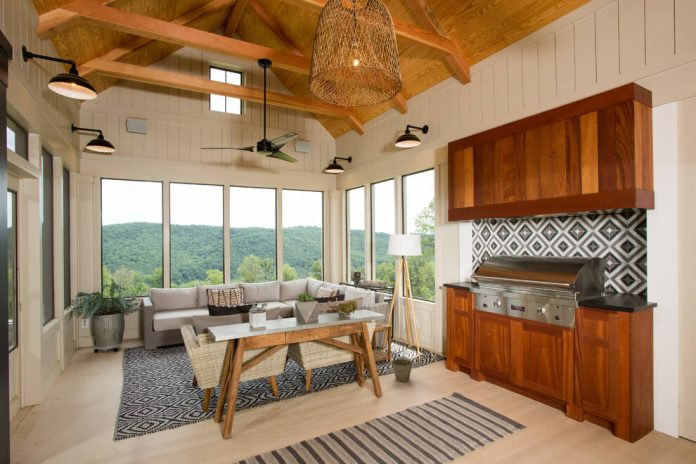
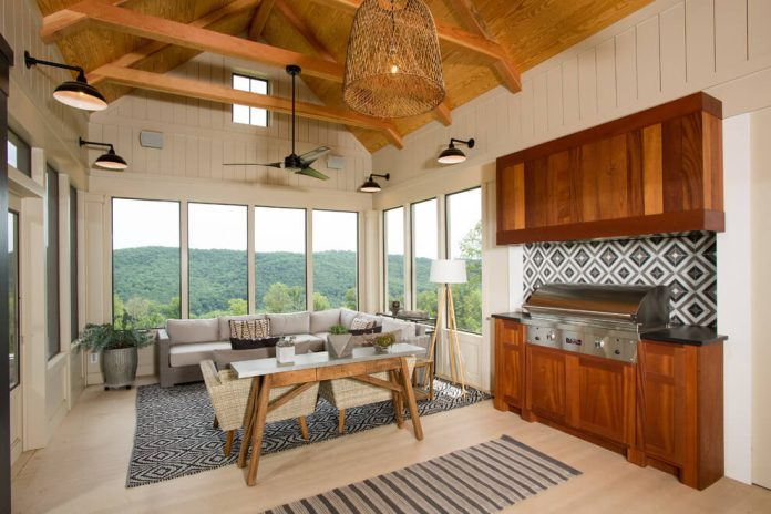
- bucket (402, 364)
